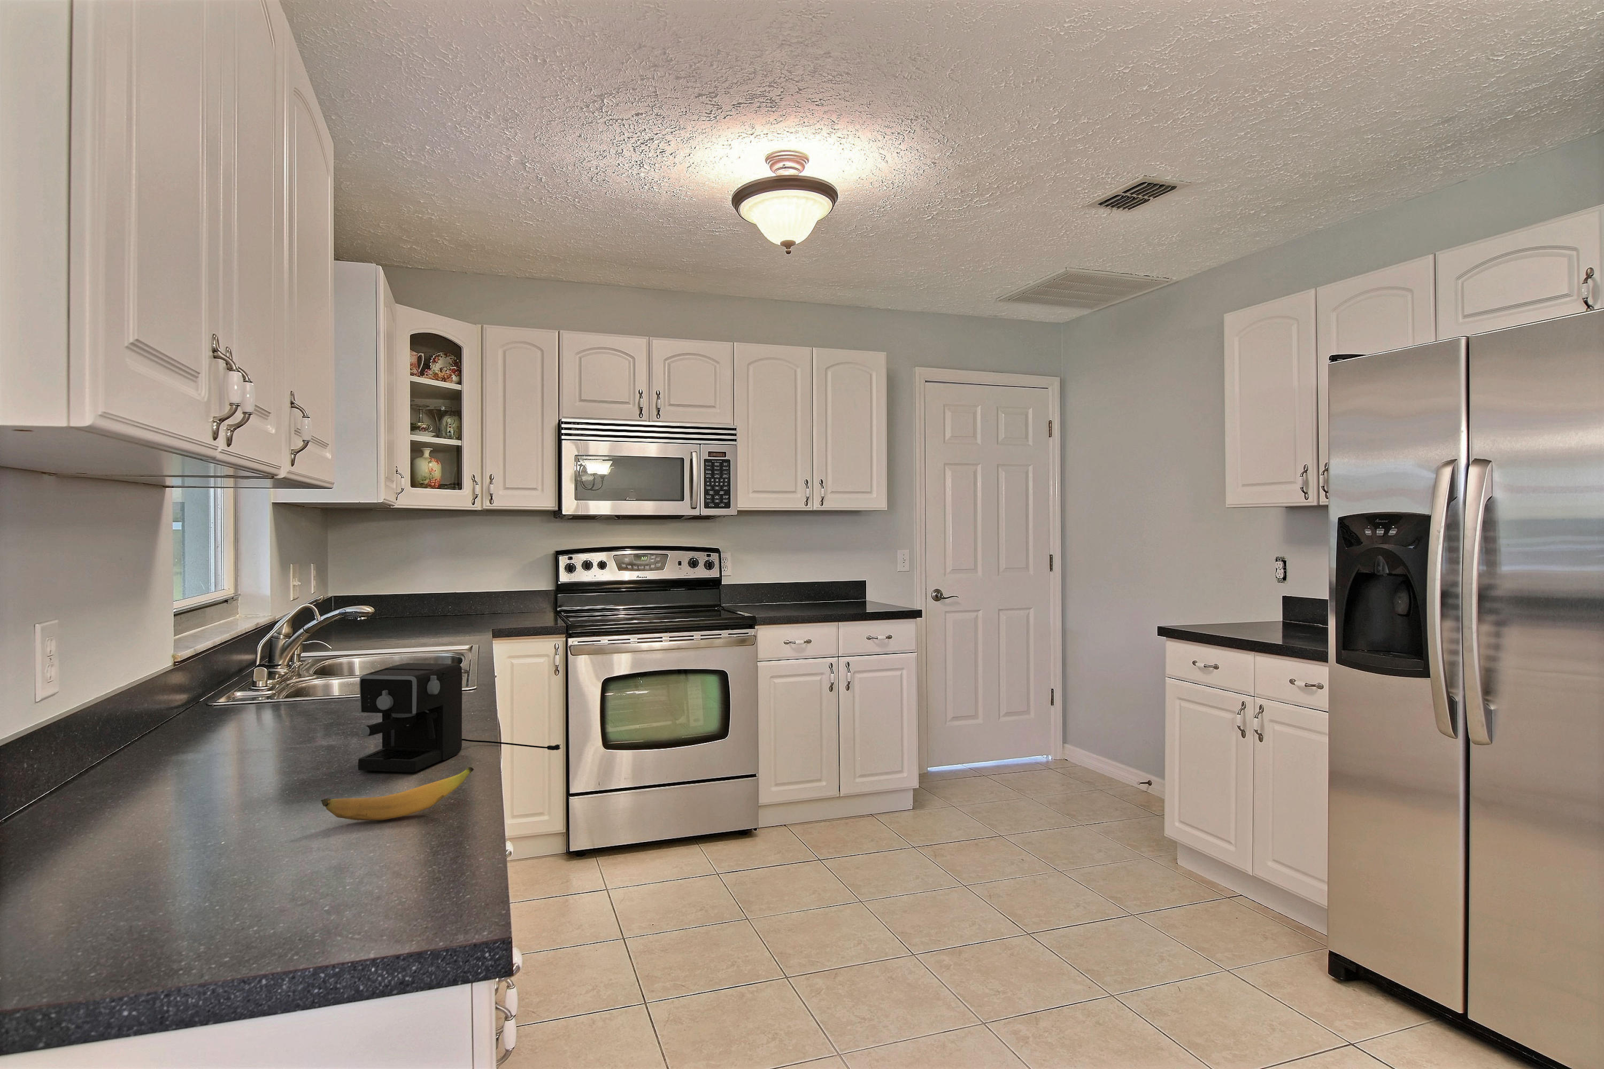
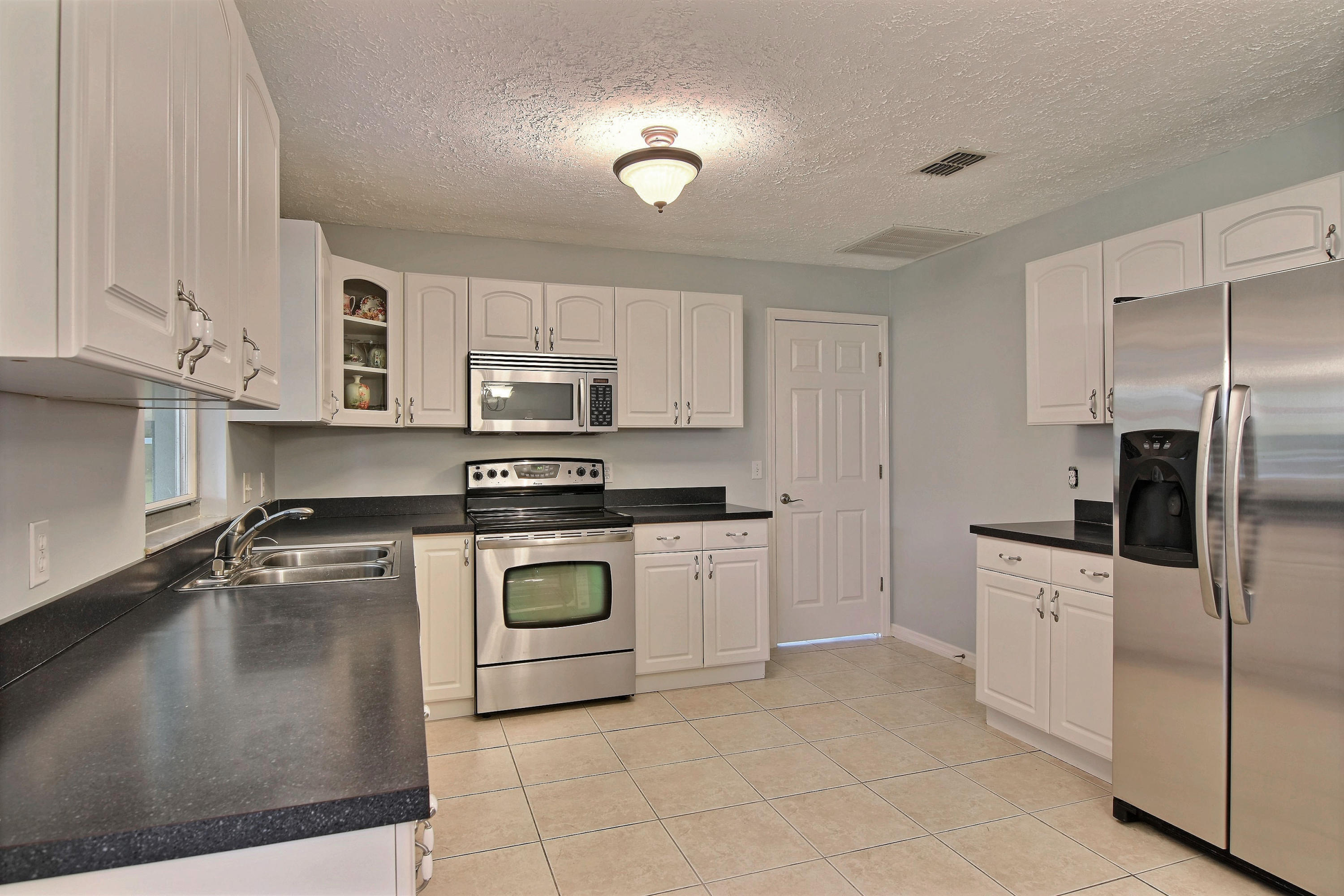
- banana (400, 796)
- coffee maker (459, 715)
